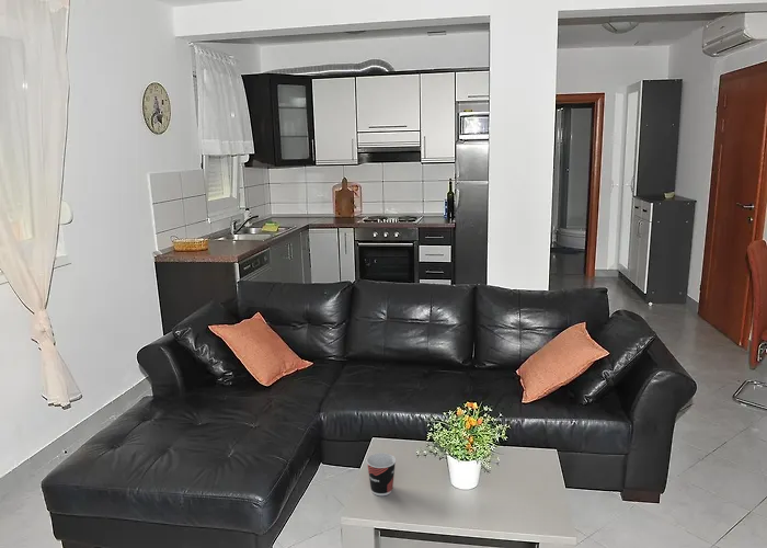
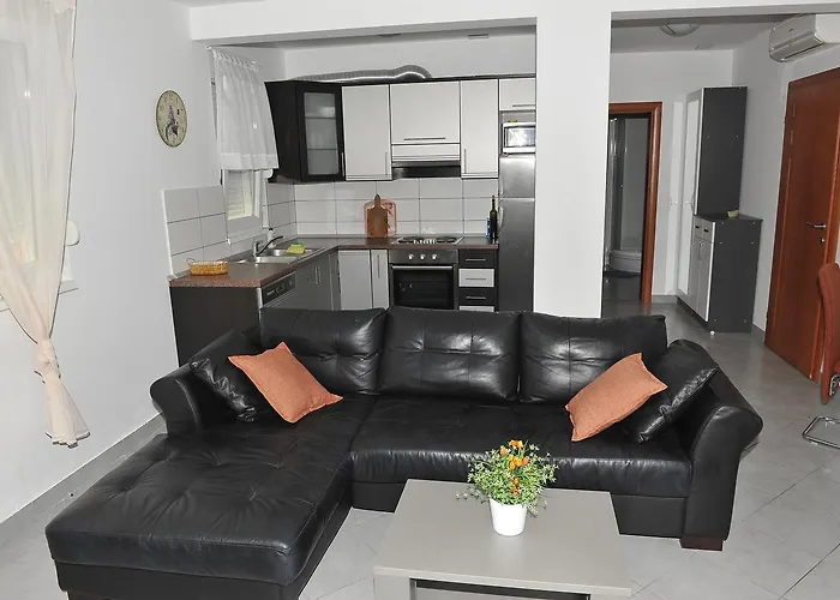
- cup (381, 475)
